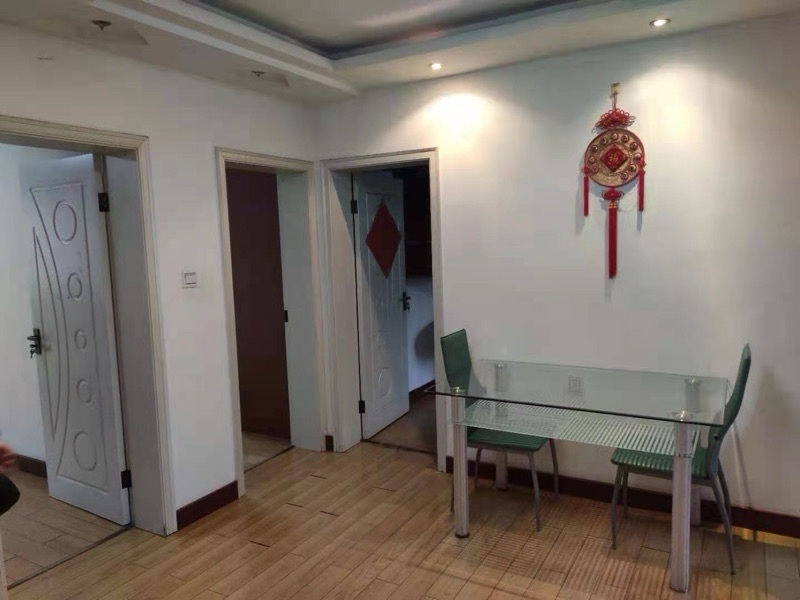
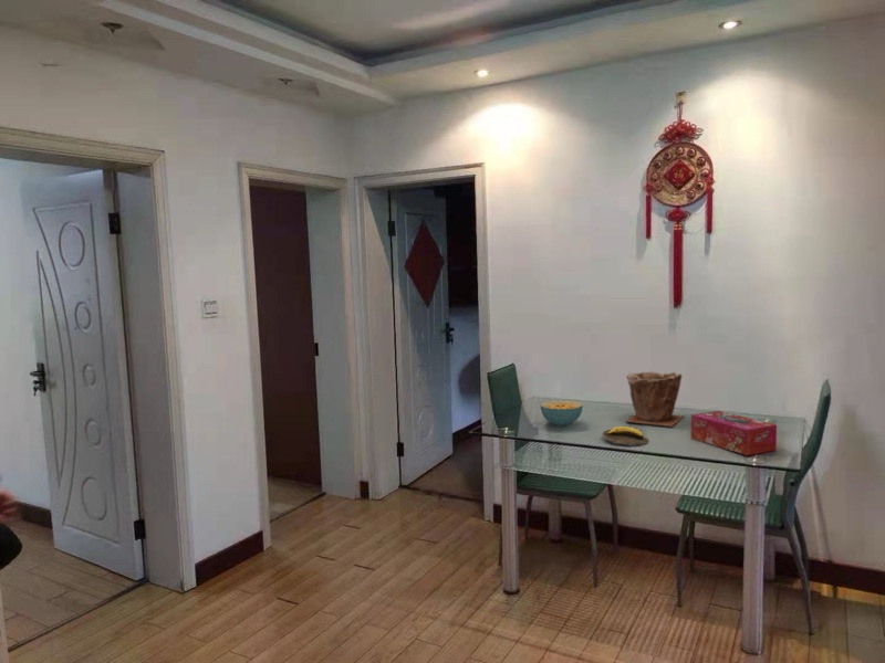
+ cereal bowl (561, 414)
+ tissue box (731, 431)
+ banana (625, 433)
+ plant pot (654, 396)
